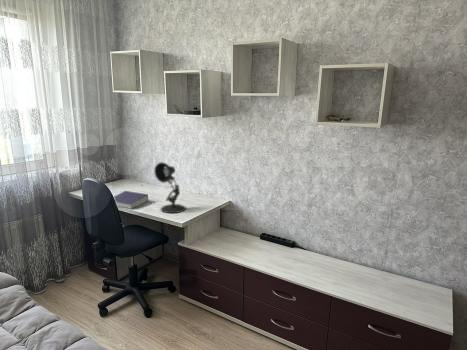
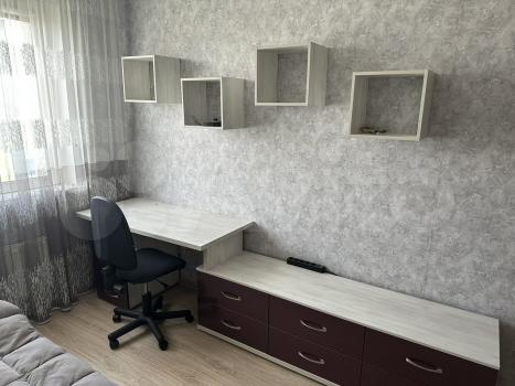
- book (128, 199)
- desk lamp (171, 185)
